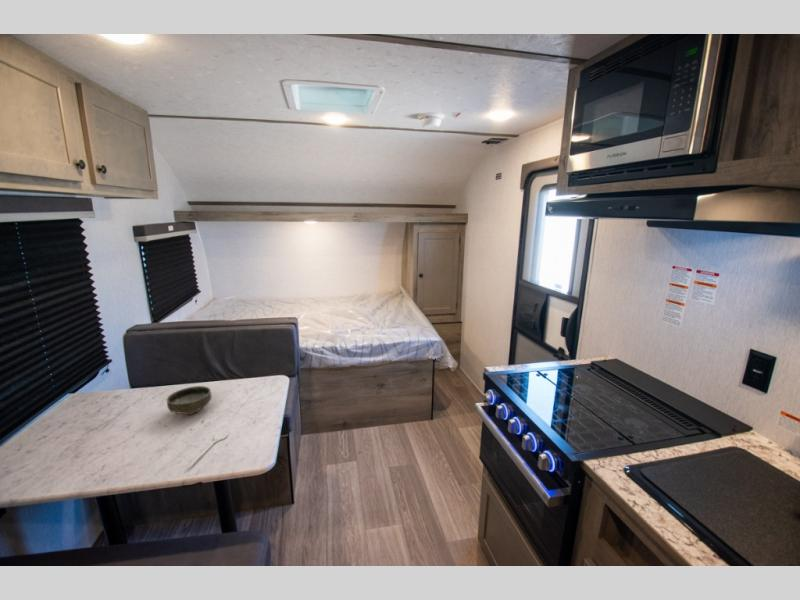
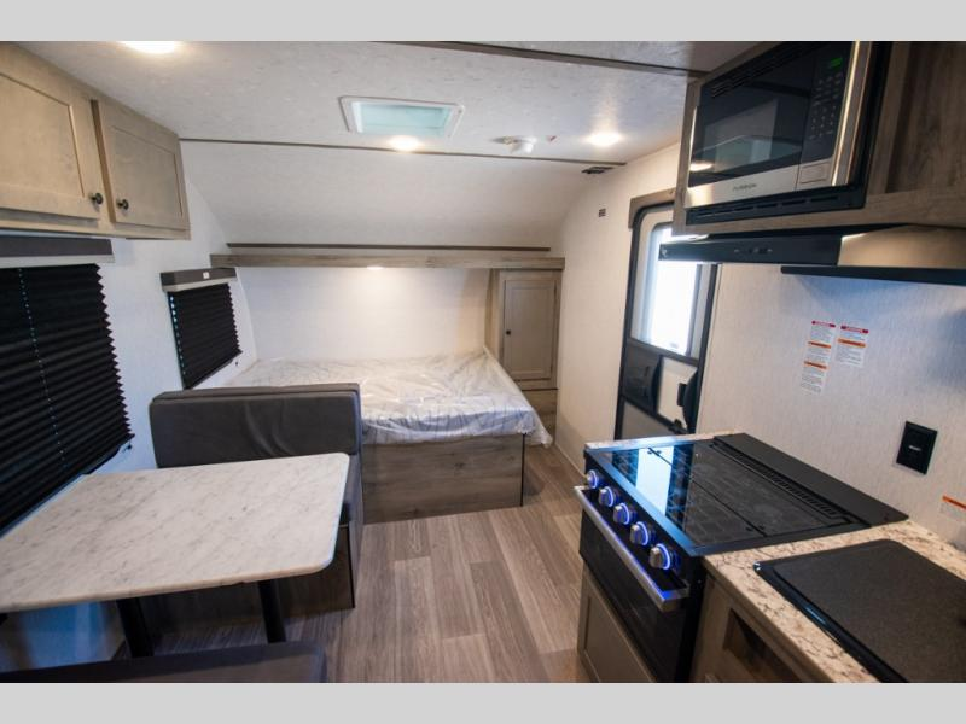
- bowl (190, 403)
- stirrer (208, 447)
